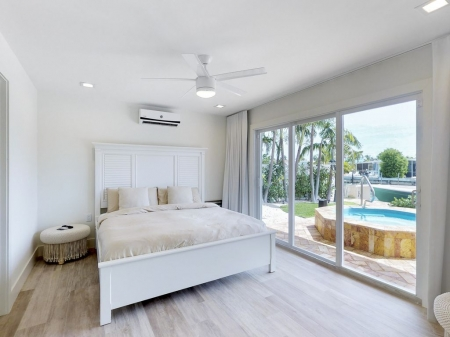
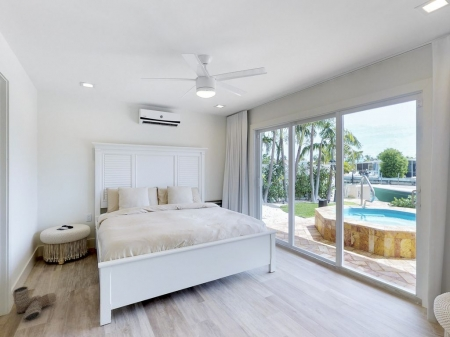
+ boots (34, 298)
